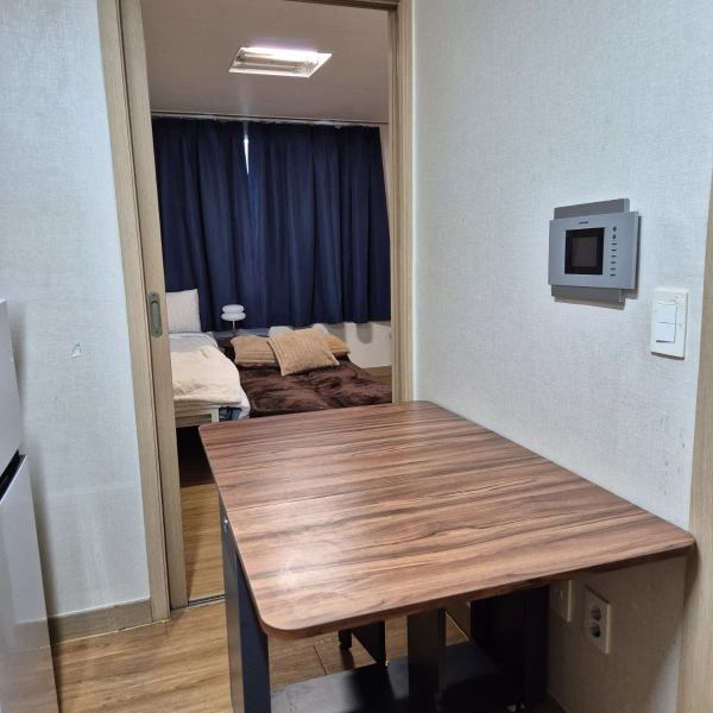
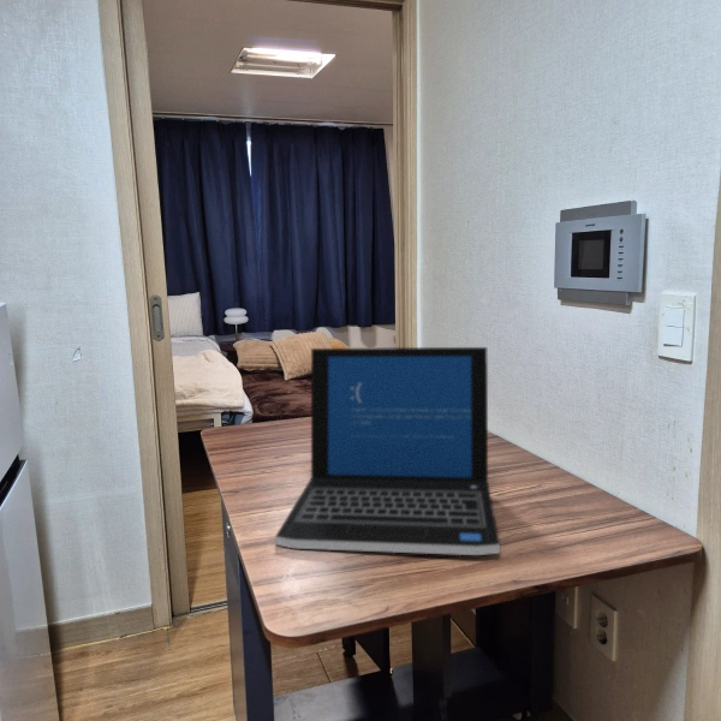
+ laptop (392, 436)
